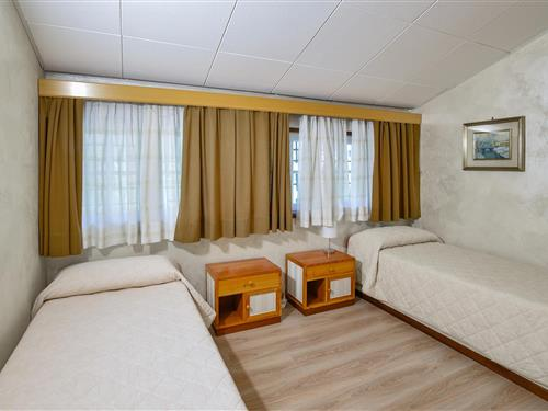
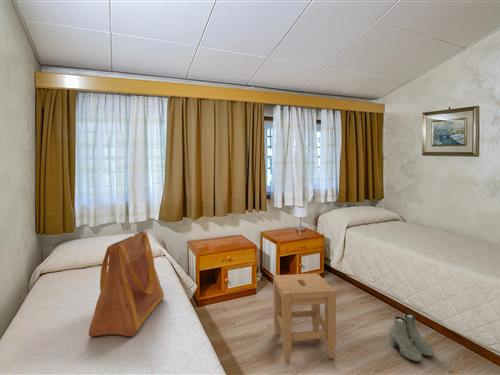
+ boots (410, 334)
+ stool (302, 314)
+ tote bag (130, 276)
